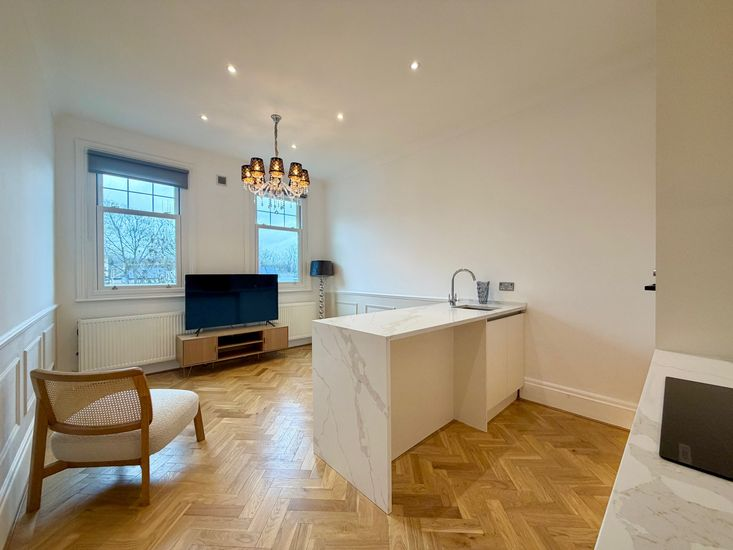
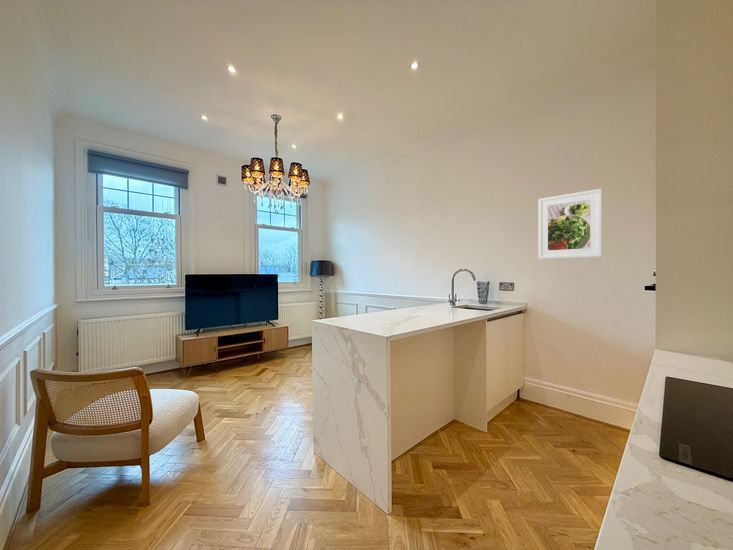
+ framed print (568, 226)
